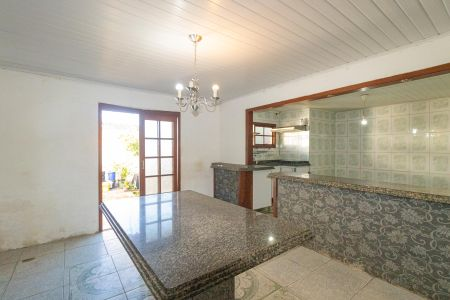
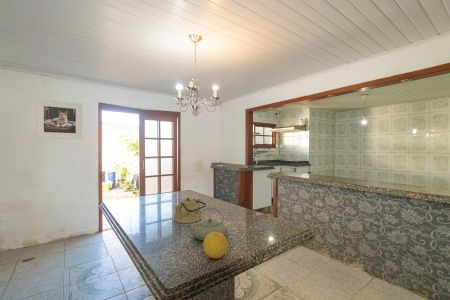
+ teapot (207, 222)
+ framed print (60, 120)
+ kettle (190, 207)
+ fruit (215, 244)
